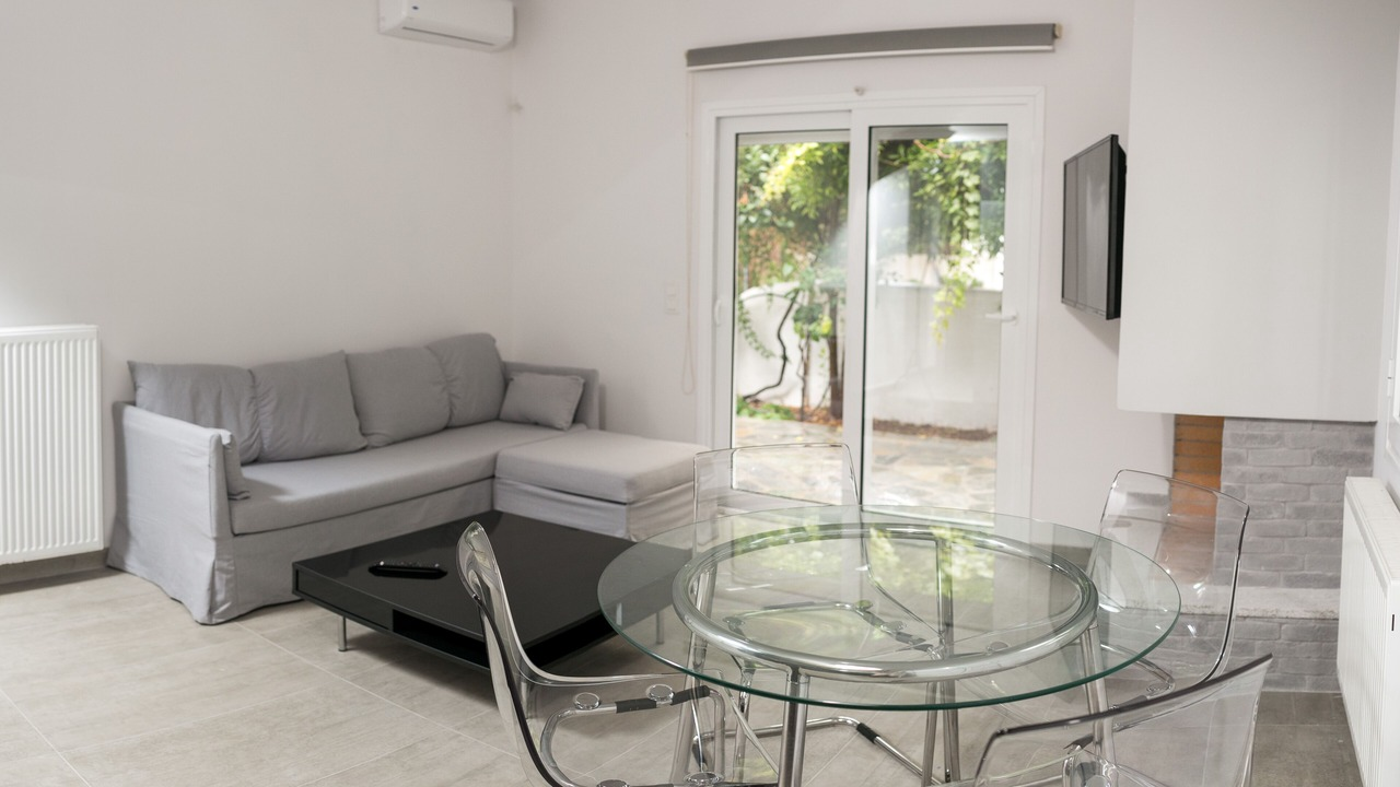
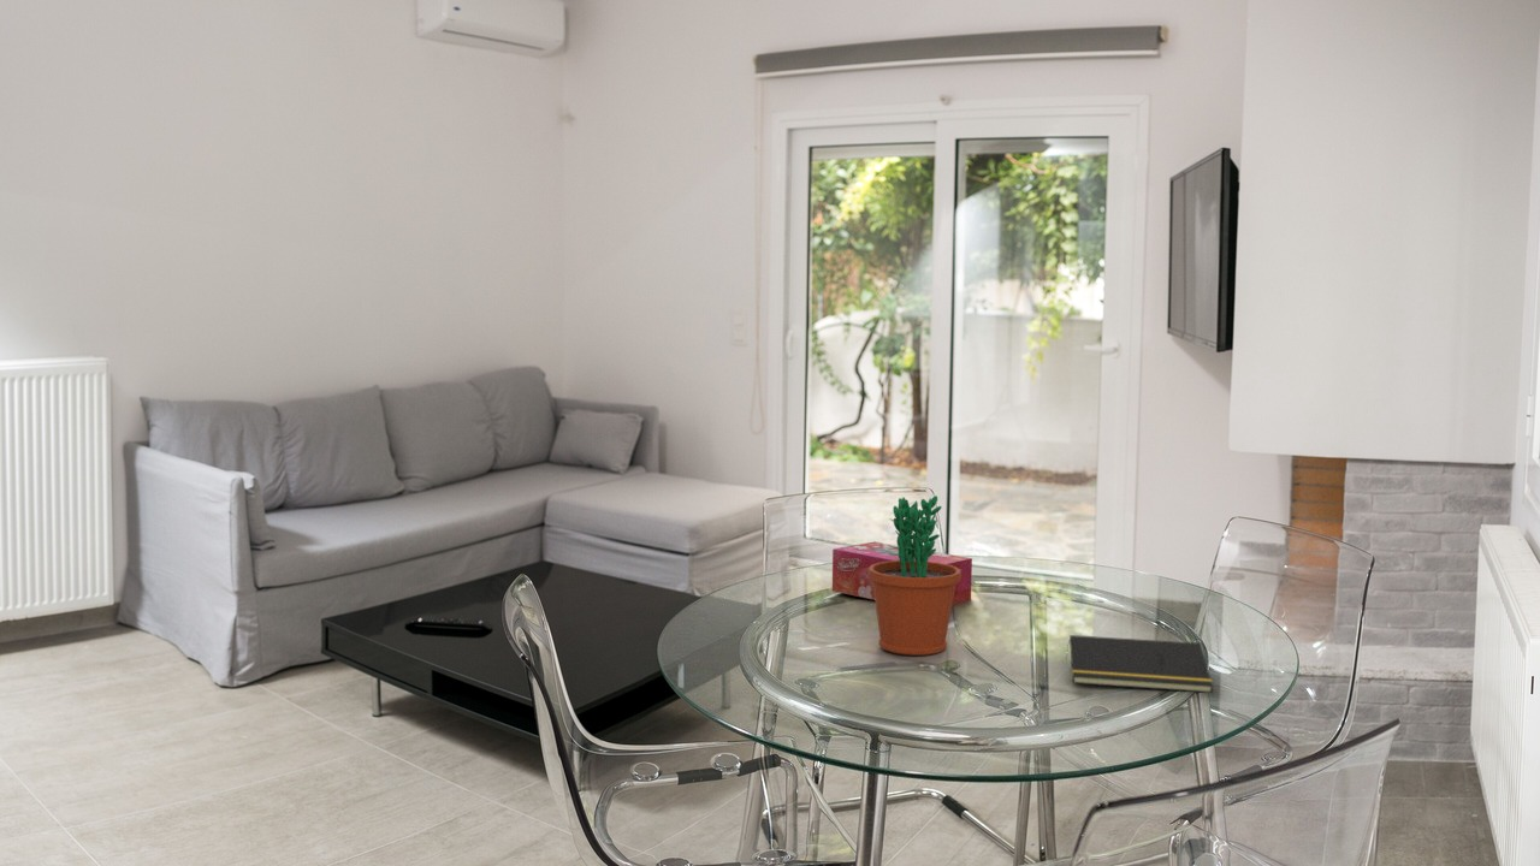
+ flower pot (913, 571)
+ notepad (1137, 662)
+ tissue box (899, 559)
